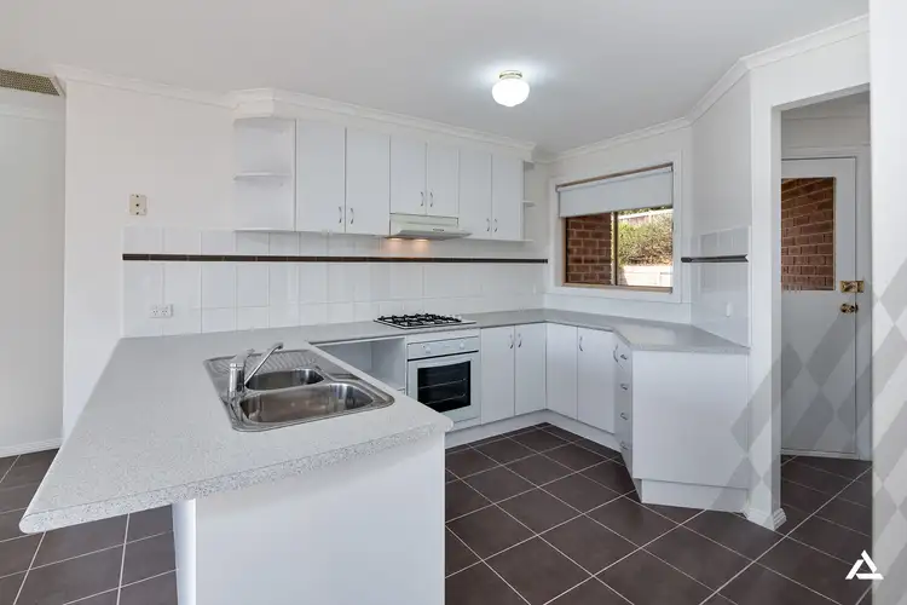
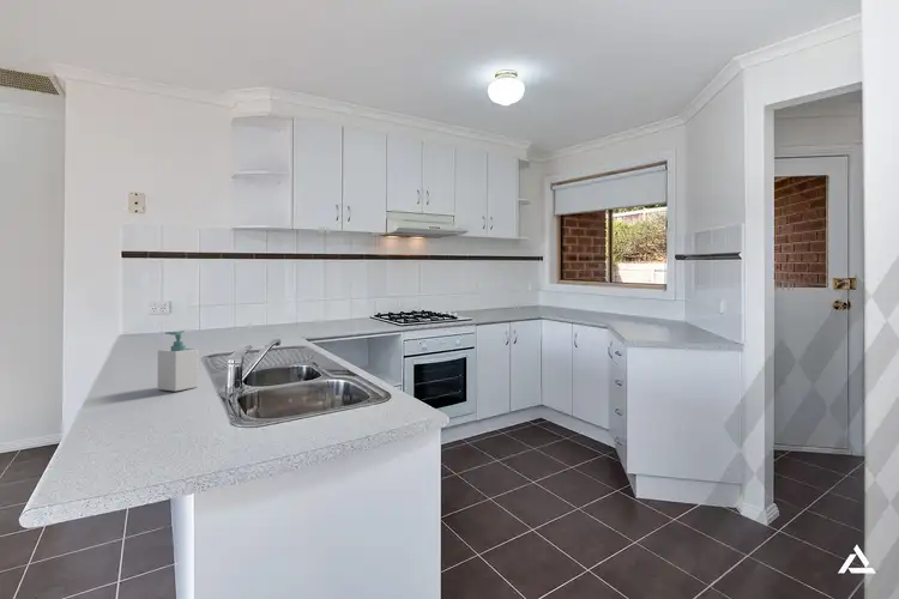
+ soap bottle (177, 359)
